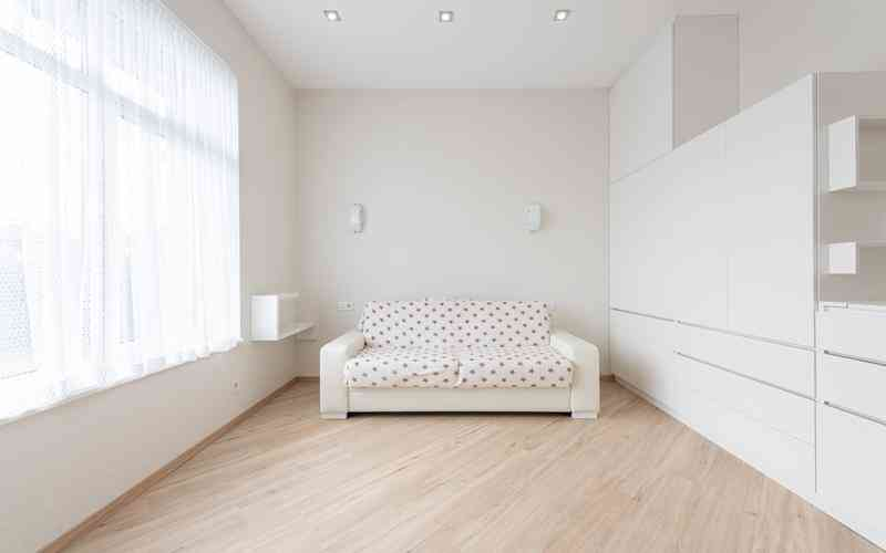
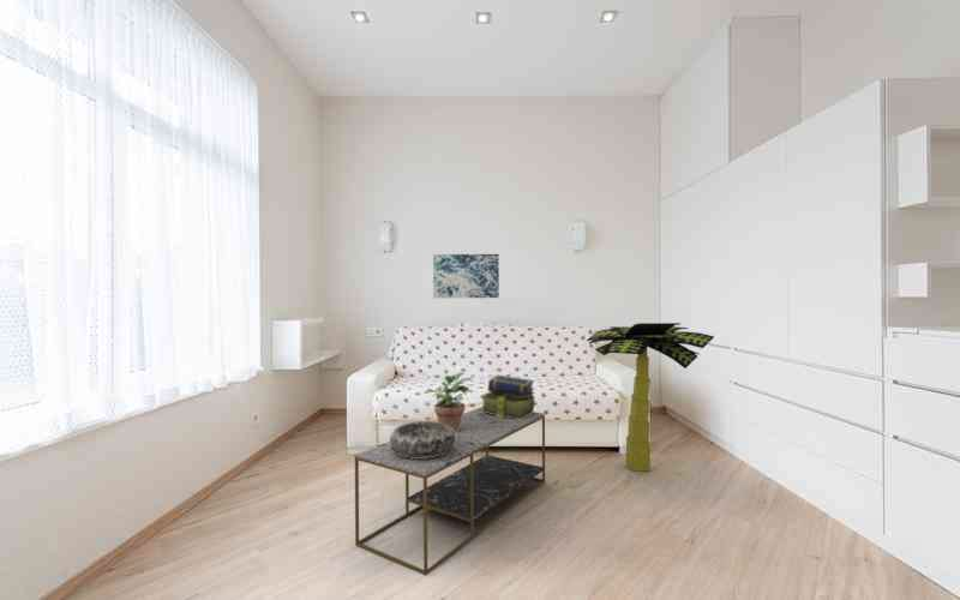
+ potted plant (448, 398)
+ coffee table (463, 469)
+ stack of books (510, 395)
+ decorative bowl (422, 438)
+ palm tree (646, 397)
+ wall art (466, 276)
